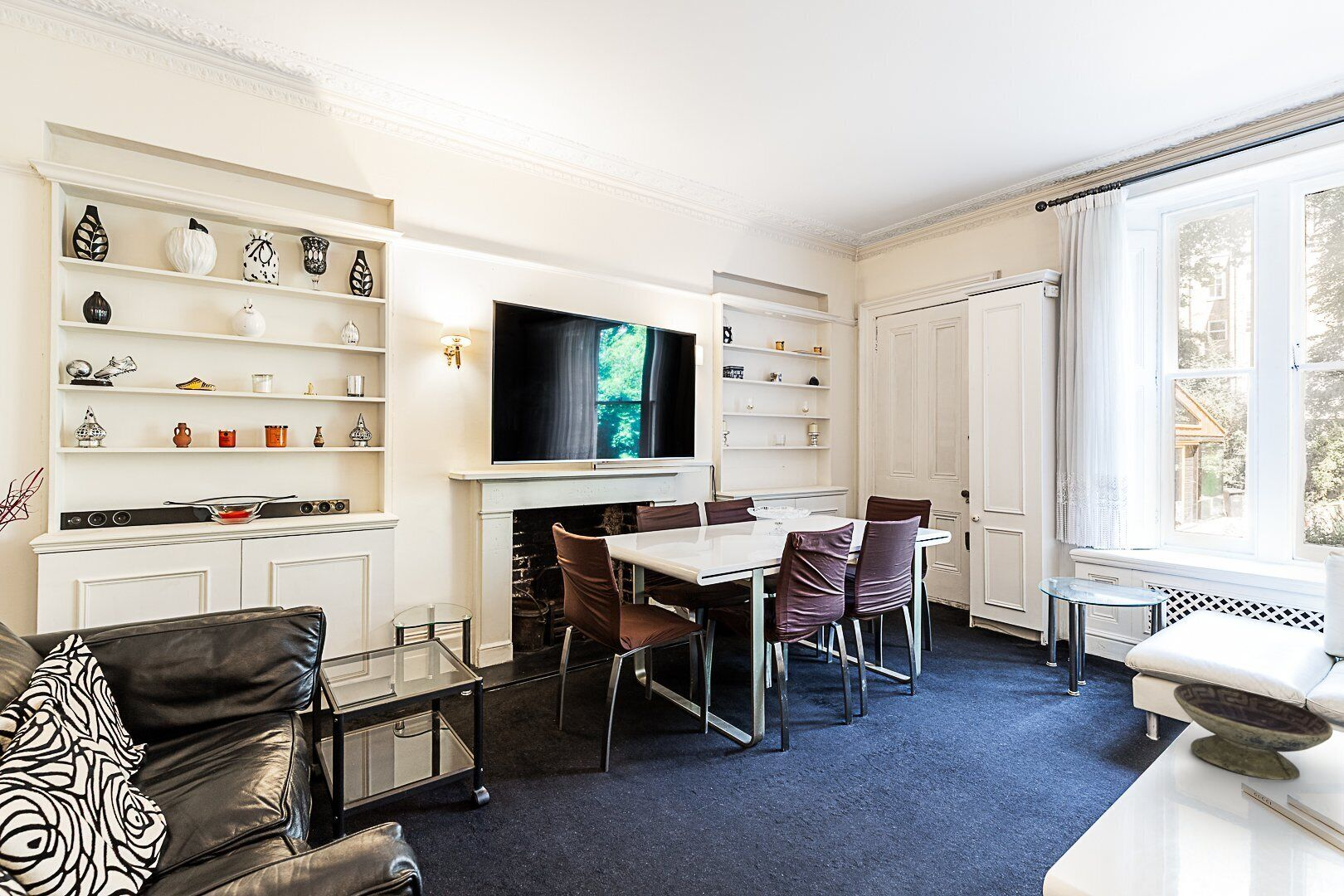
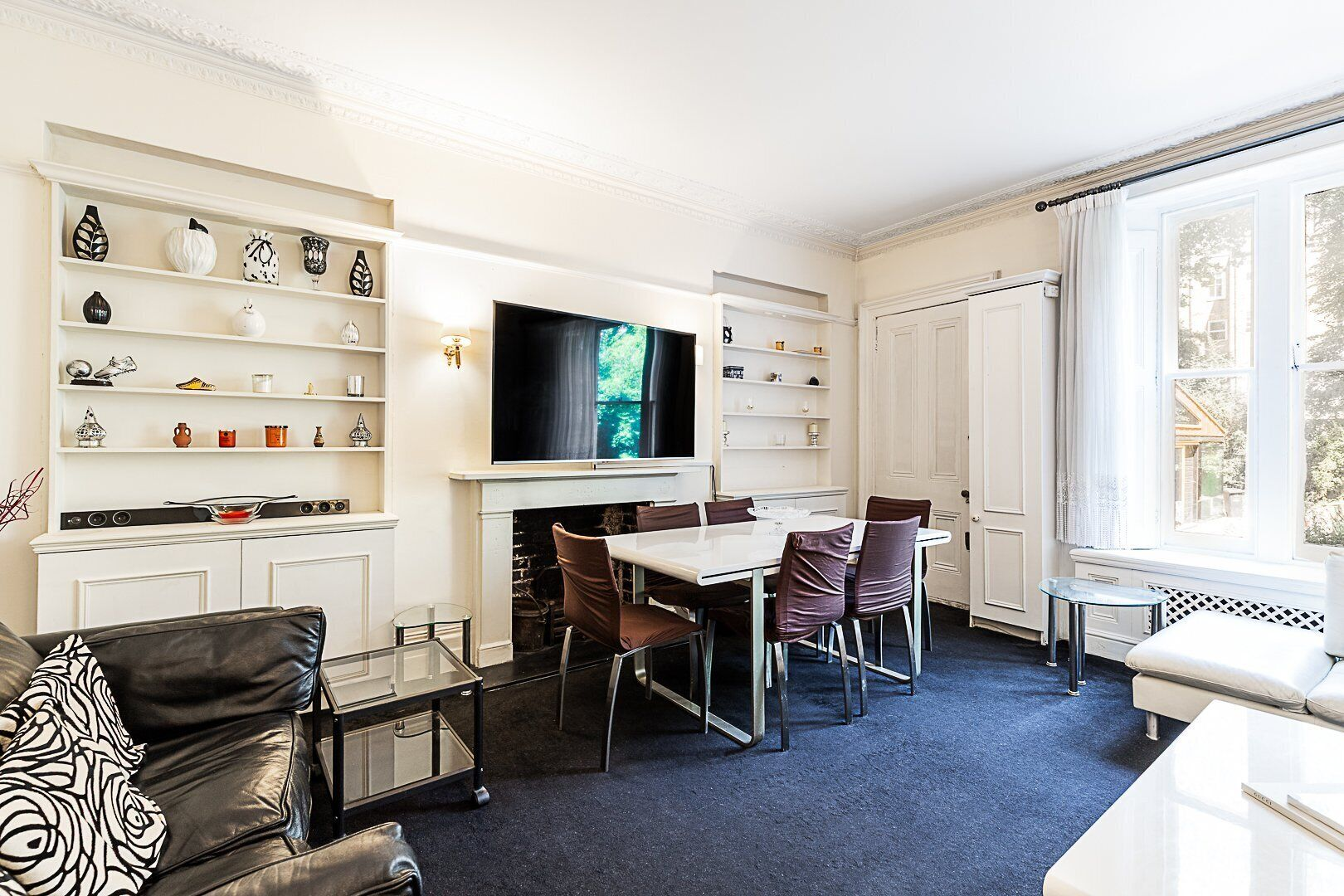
- decorative bowl (1248, 732)
